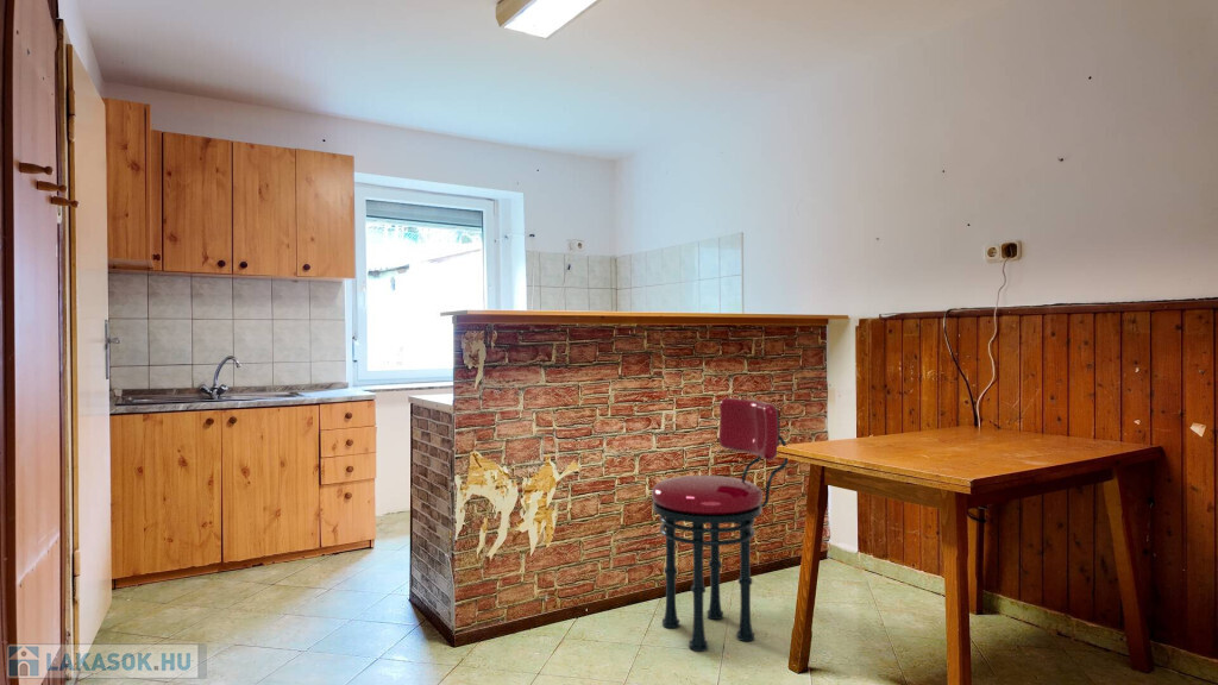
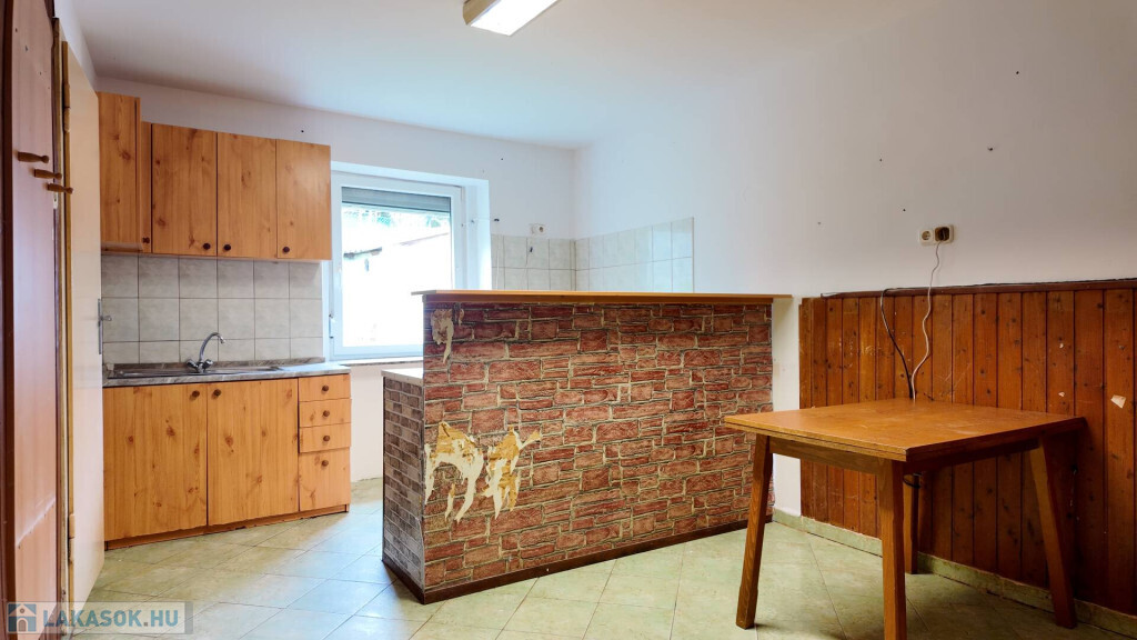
- stool (718, 515)
